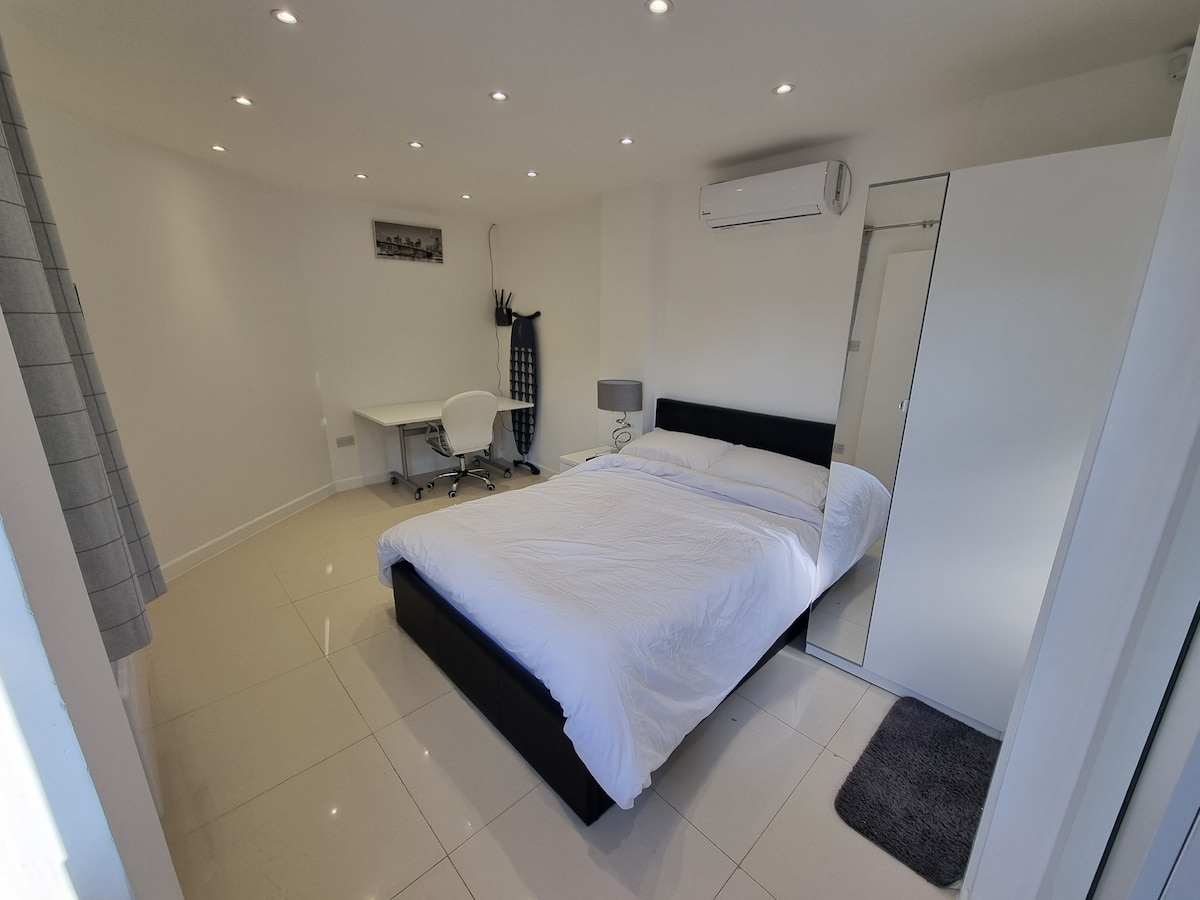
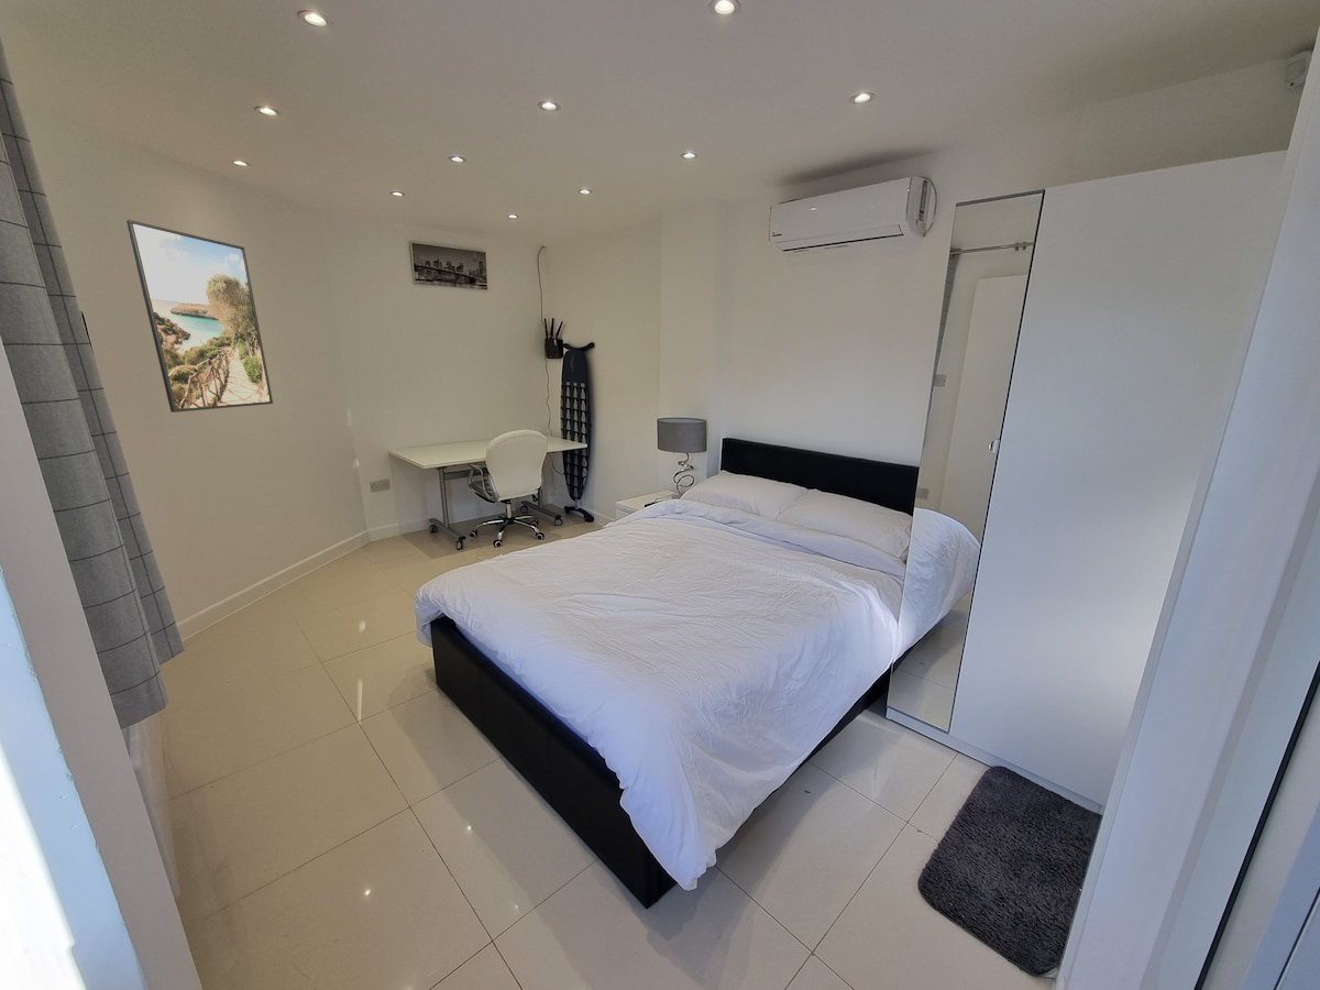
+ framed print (209, 324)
